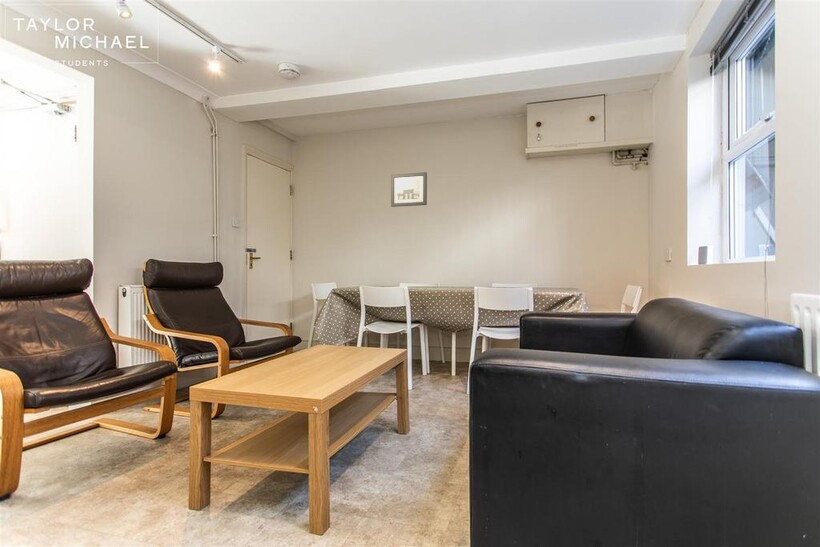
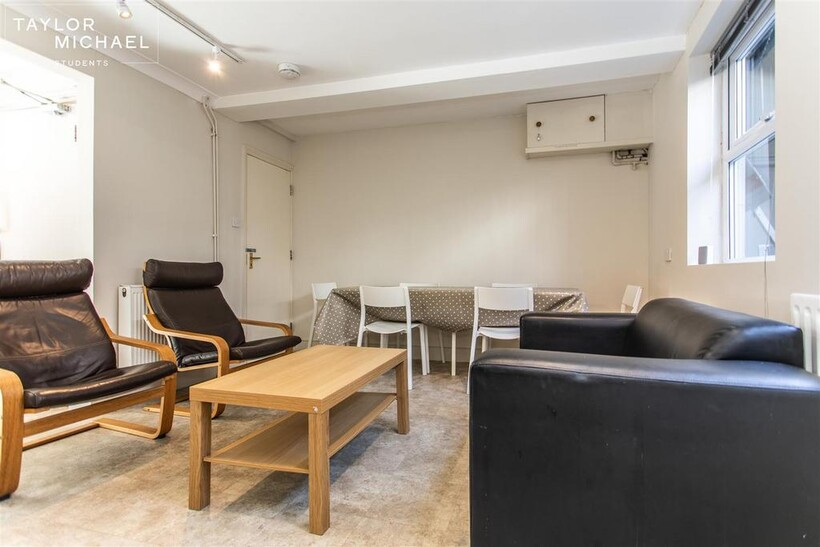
- wall art (408, 189)
